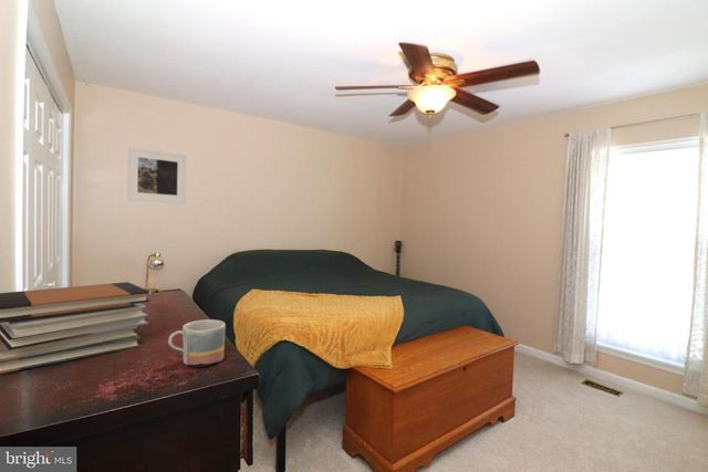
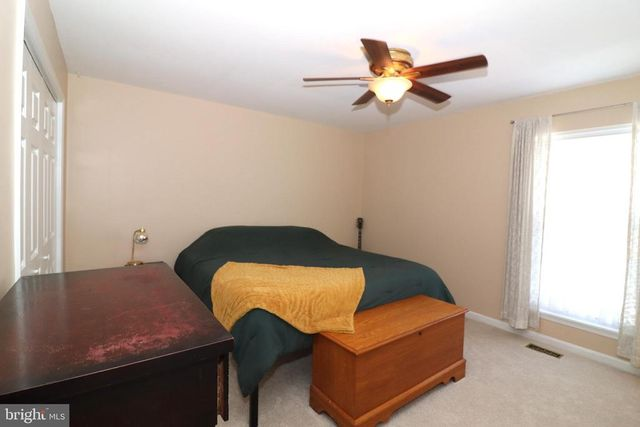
- book stack (73, 321)
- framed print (157, 177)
- mug (196, 344)
